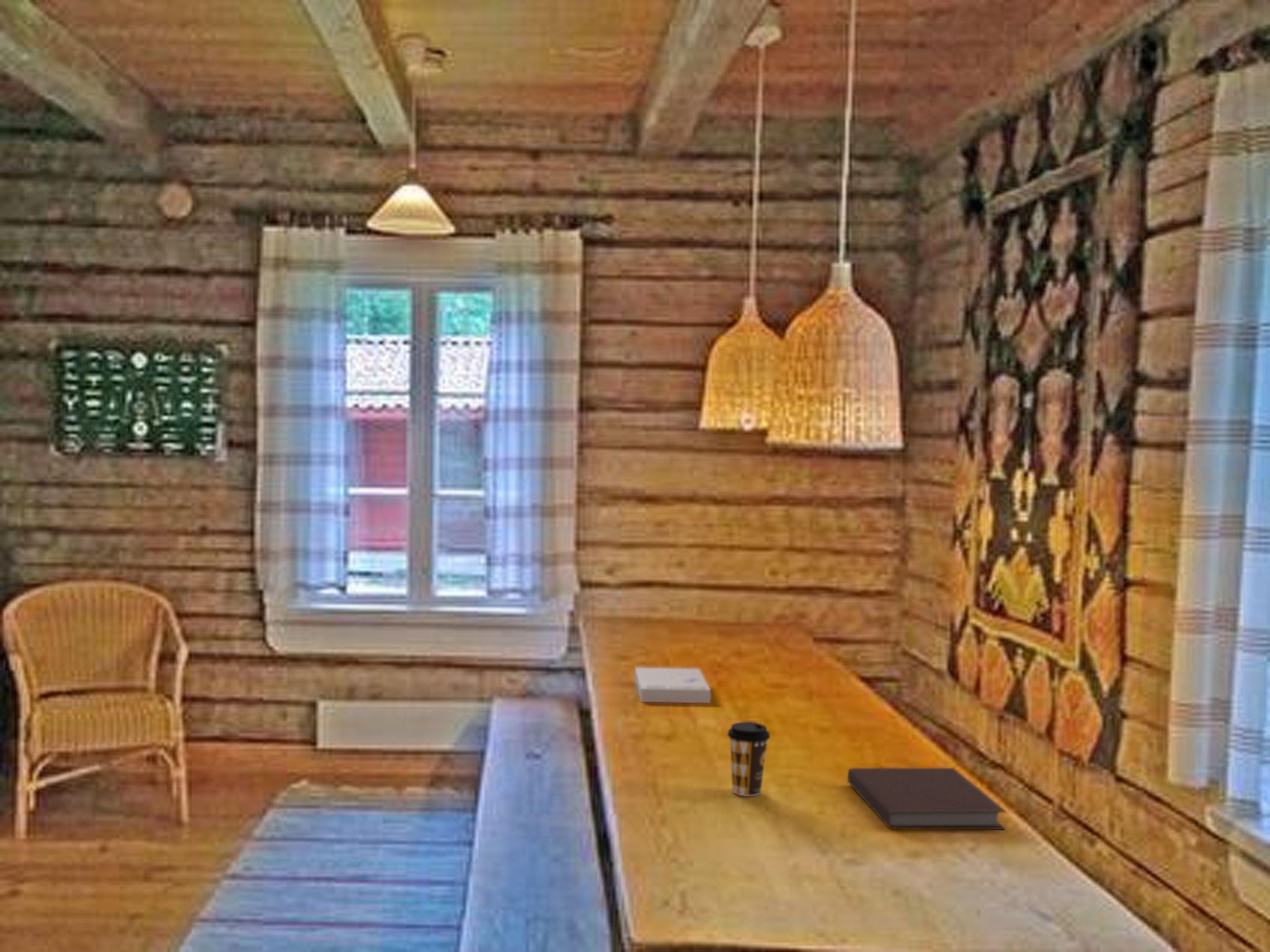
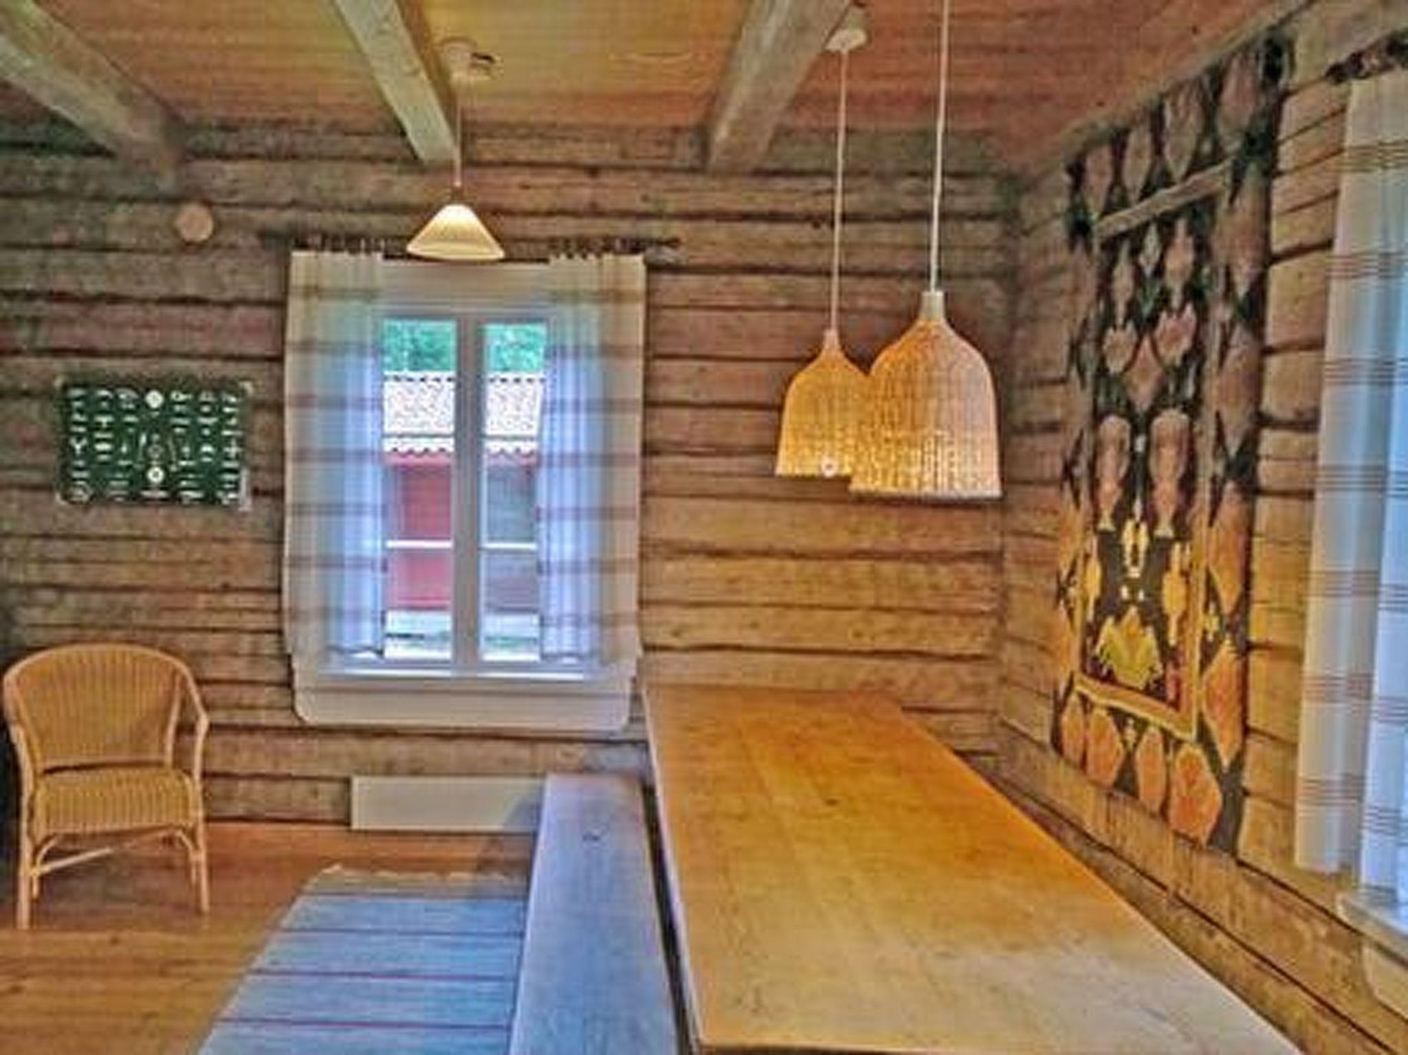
- book (671, 685)
- coffee cup (747, 759)
- notebook (923, 796)
